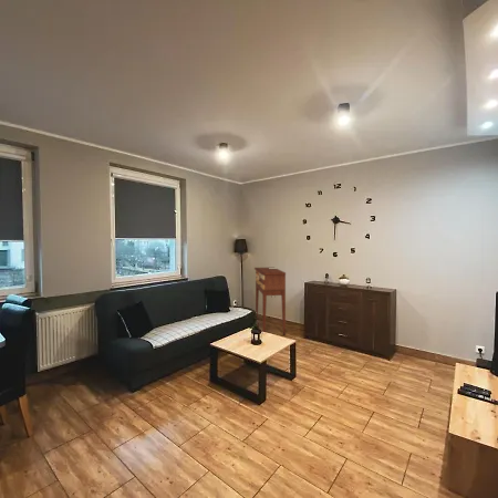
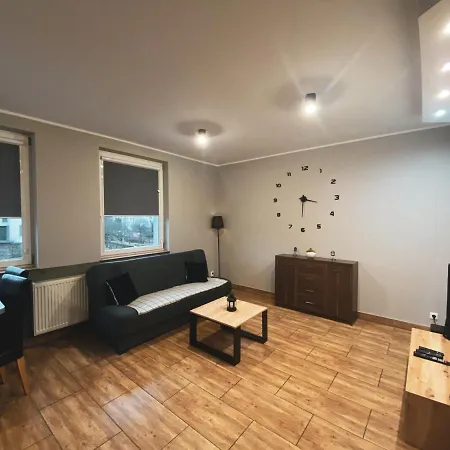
- console table (266, 298)
